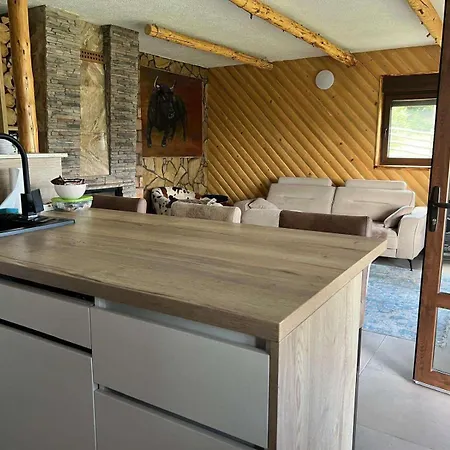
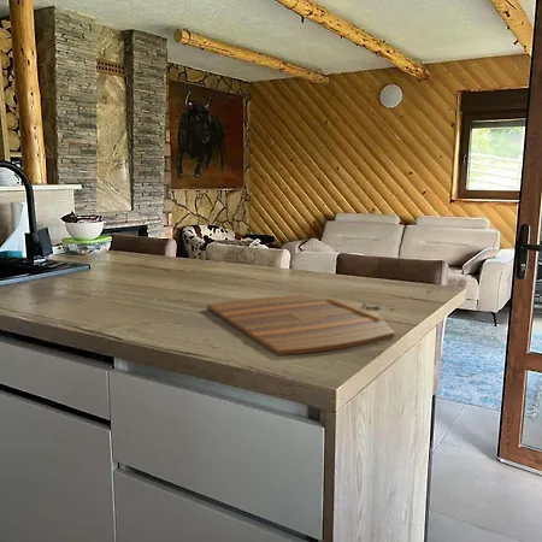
+ cutting board (311, 313)
